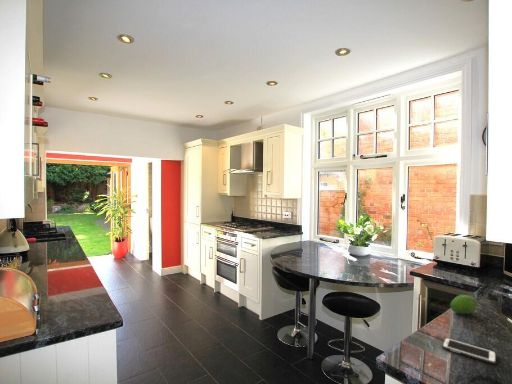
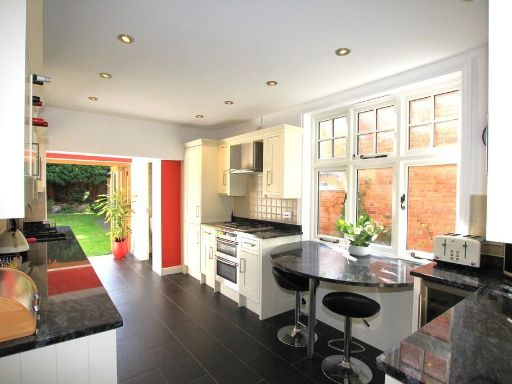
- fruit (463, 304)
- cell phone (468, 350)
